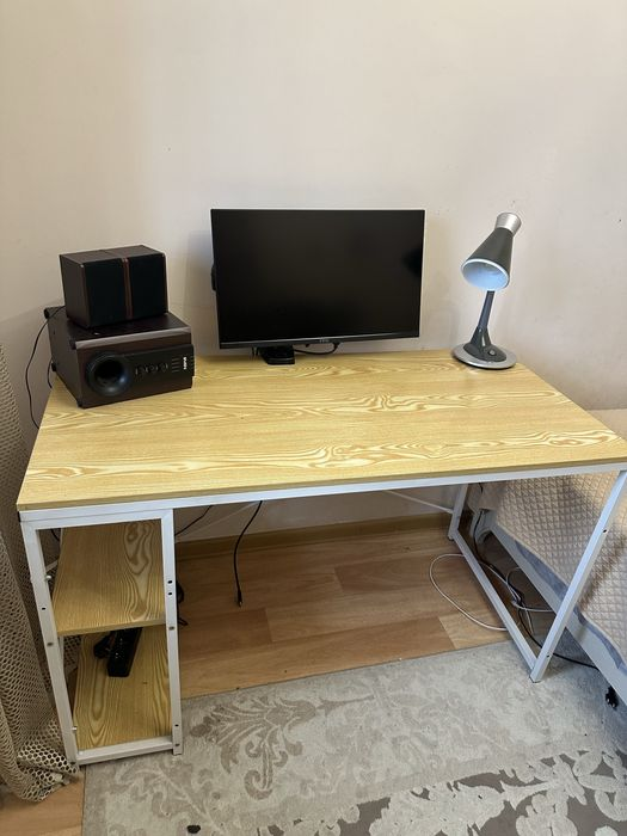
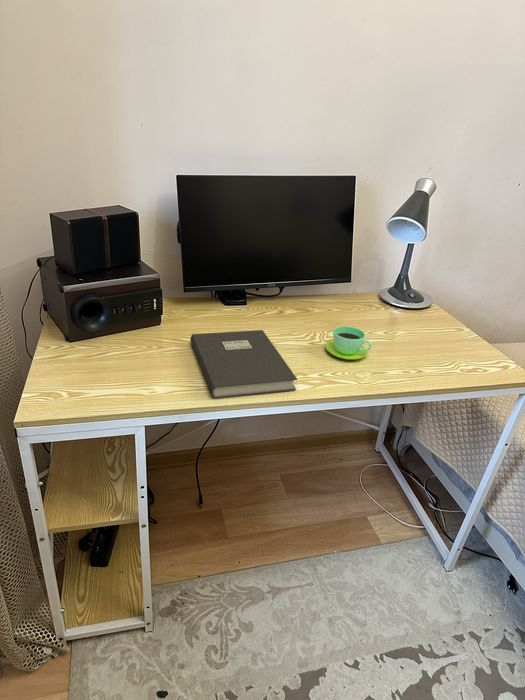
+ cup (348, 343)
+ book (239, 360)
